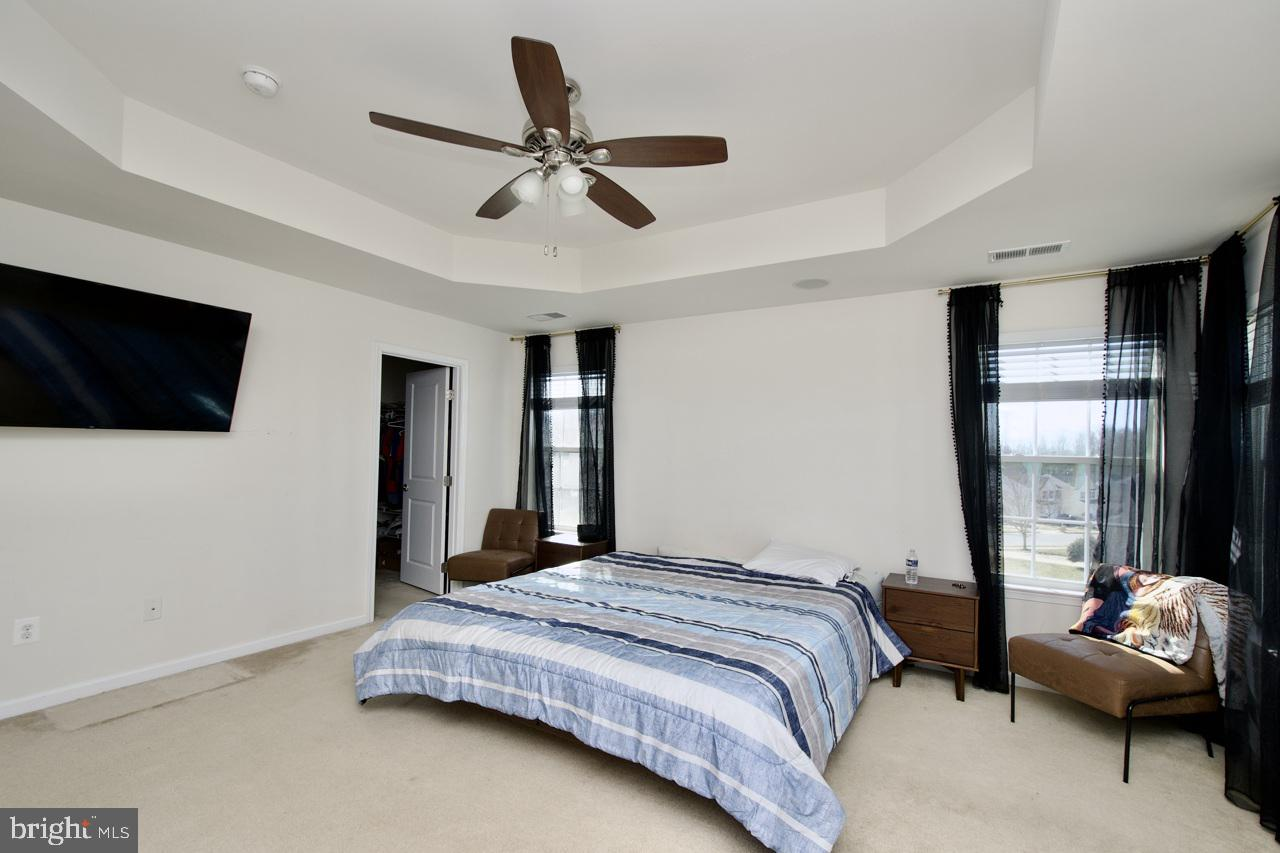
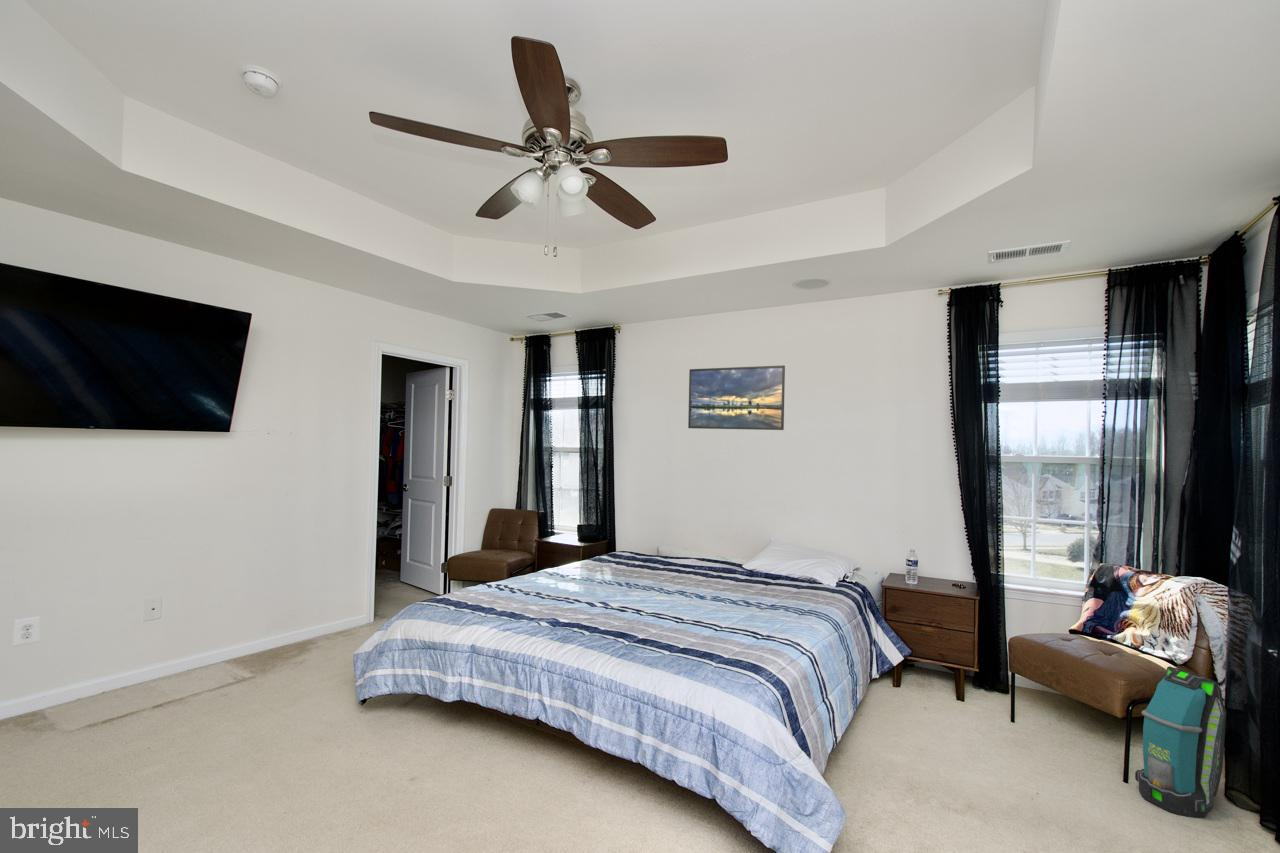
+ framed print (734, 398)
+ backpack (1182, 735)
